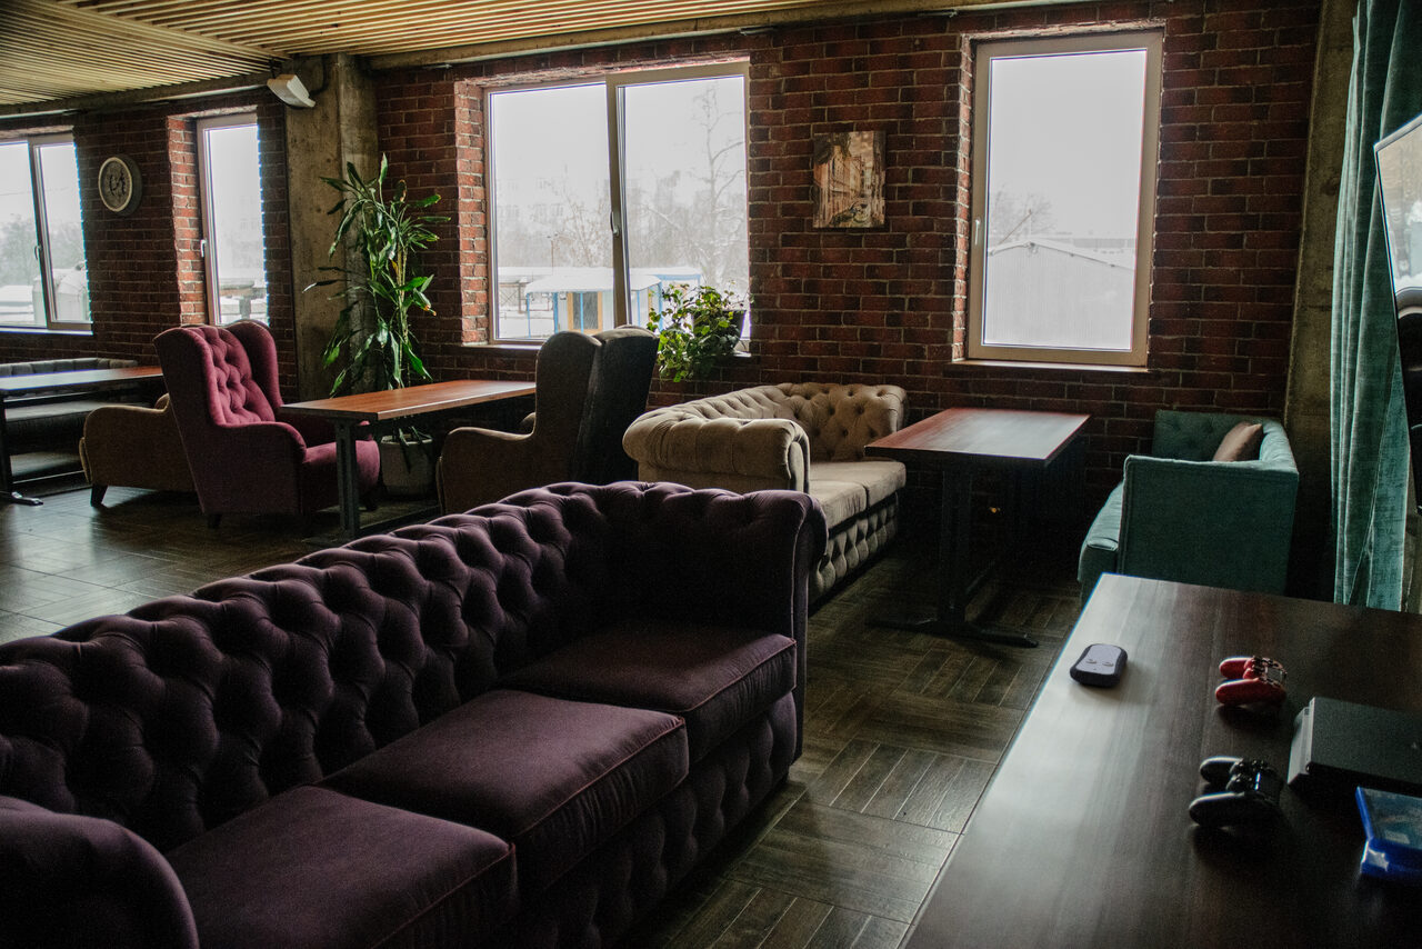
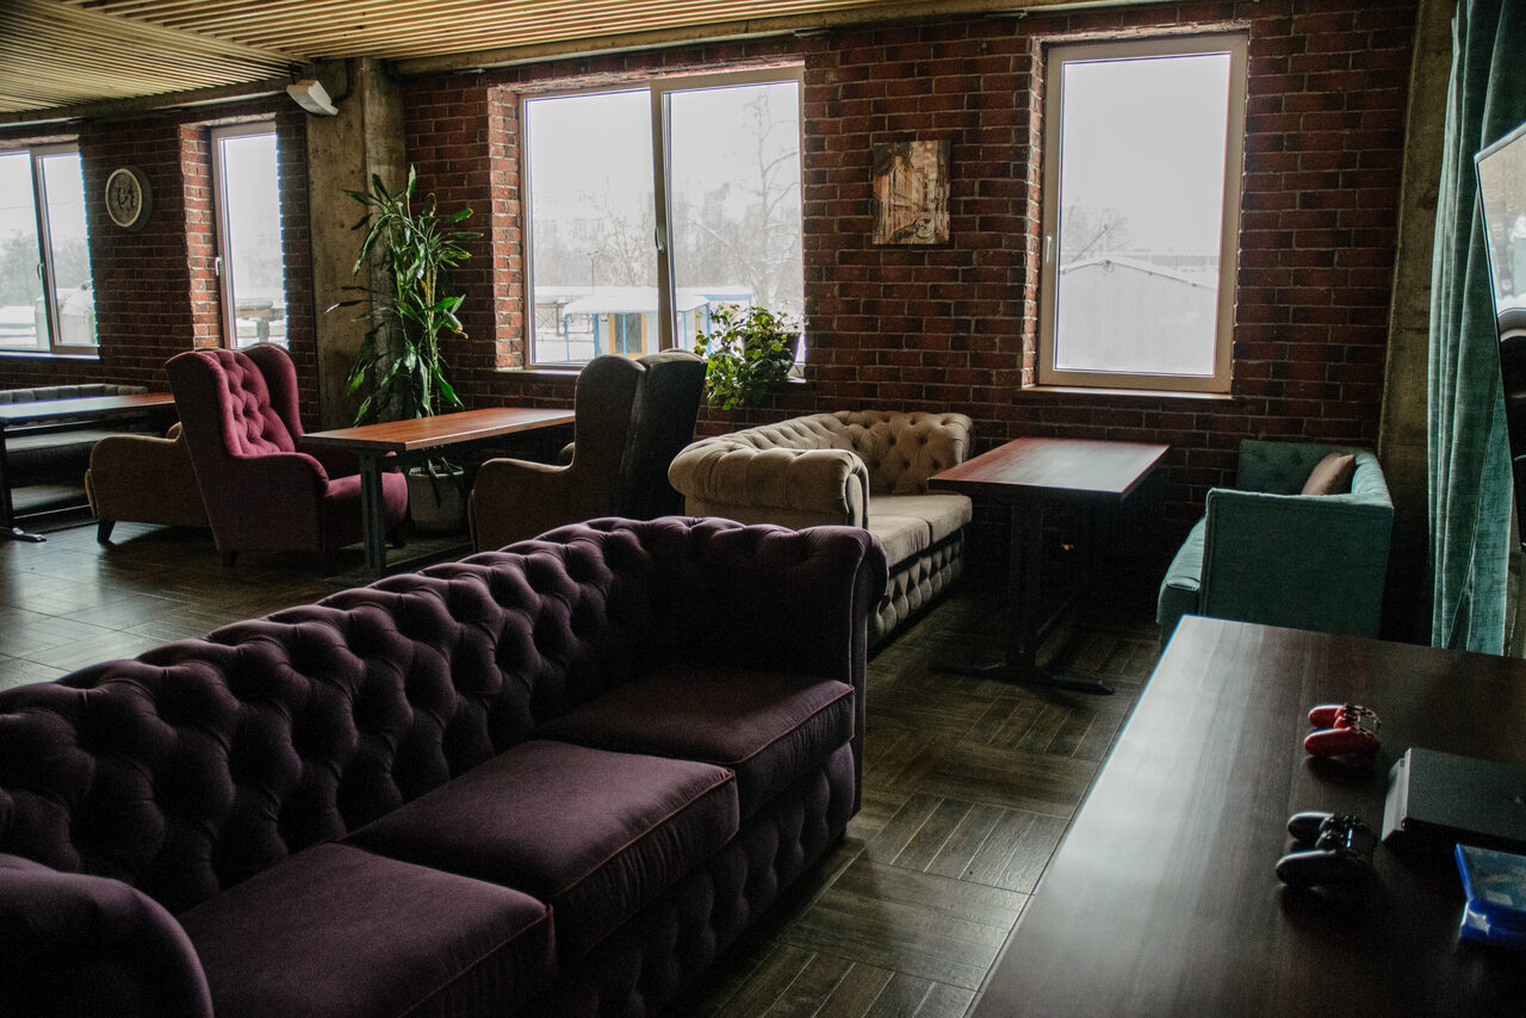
- remote control (1100, 663)
